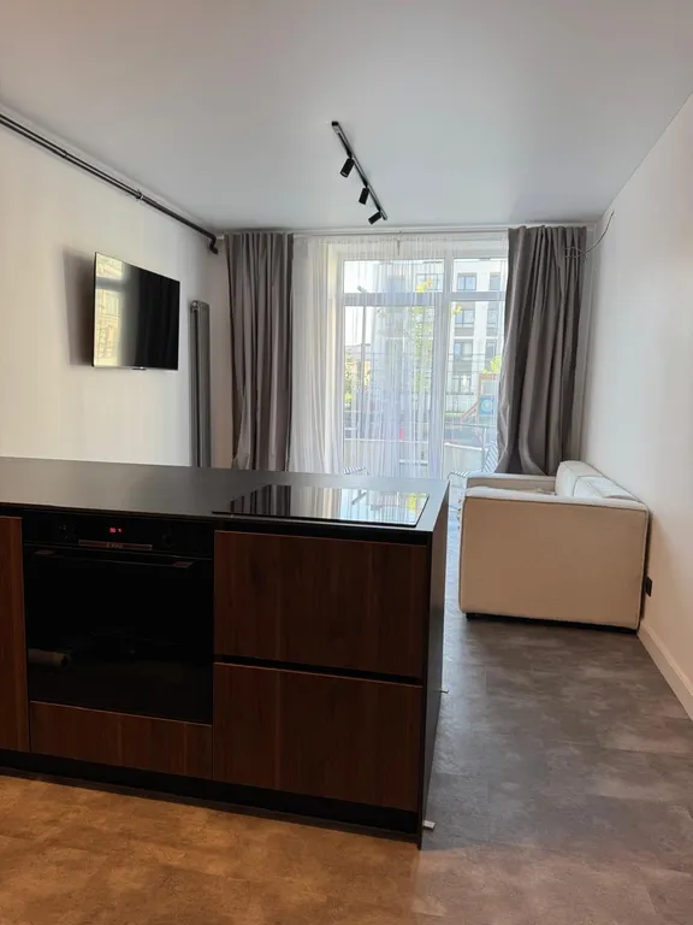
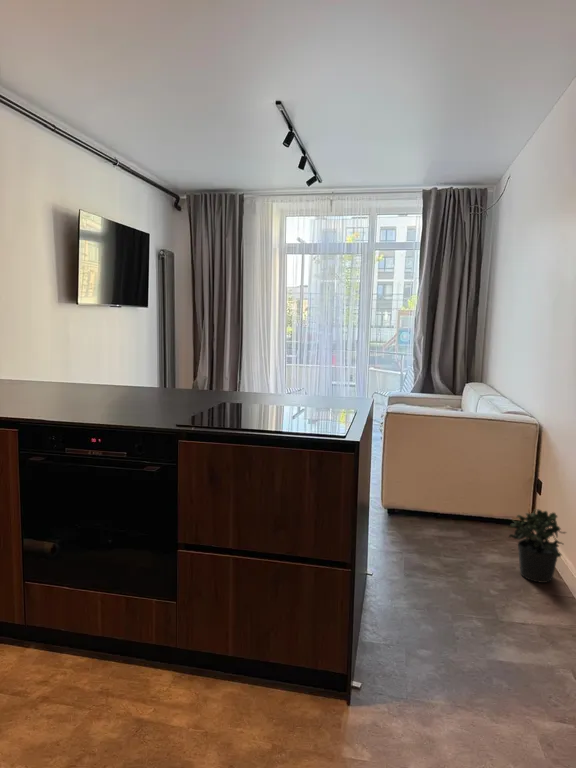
+ potted plant (538, 542)
